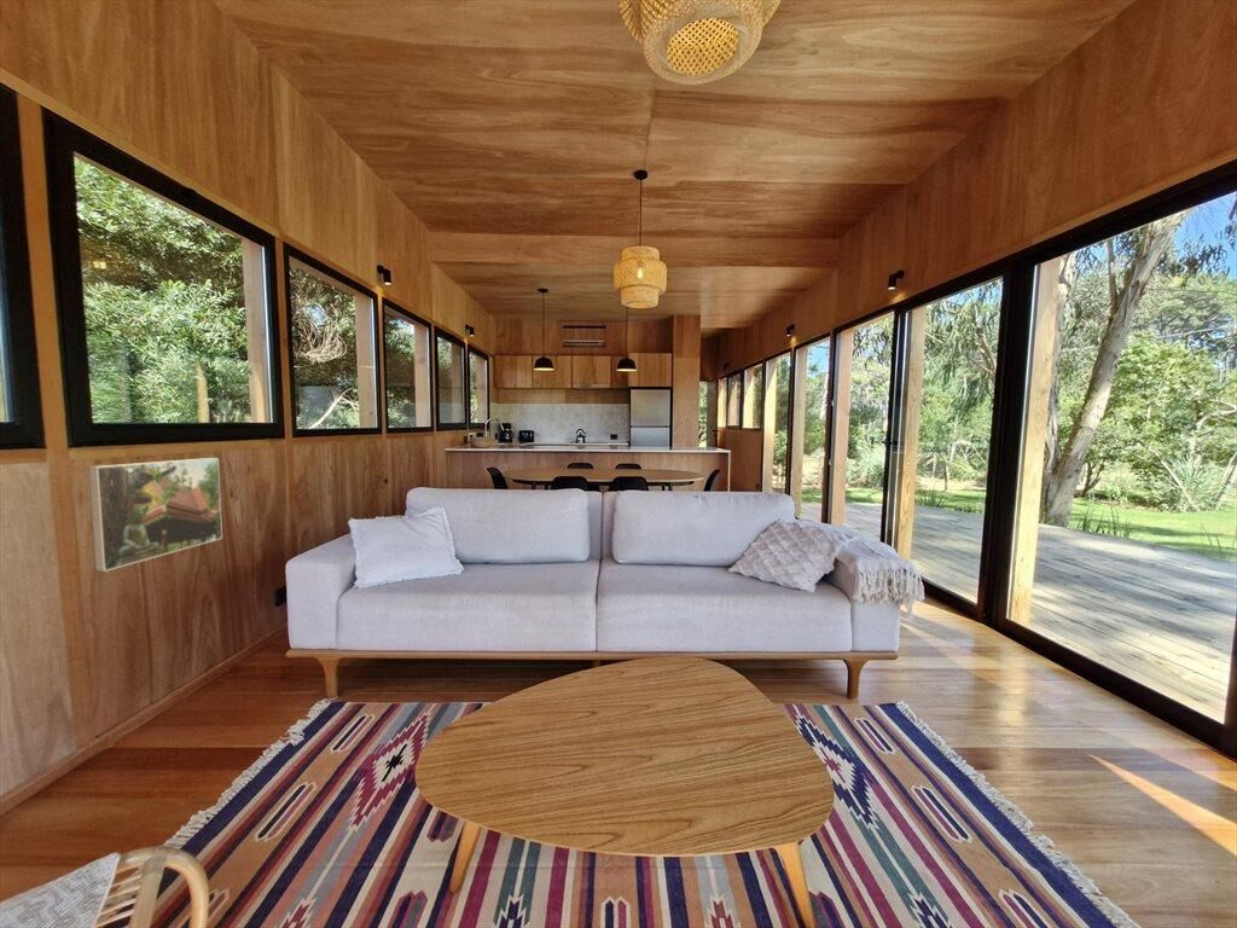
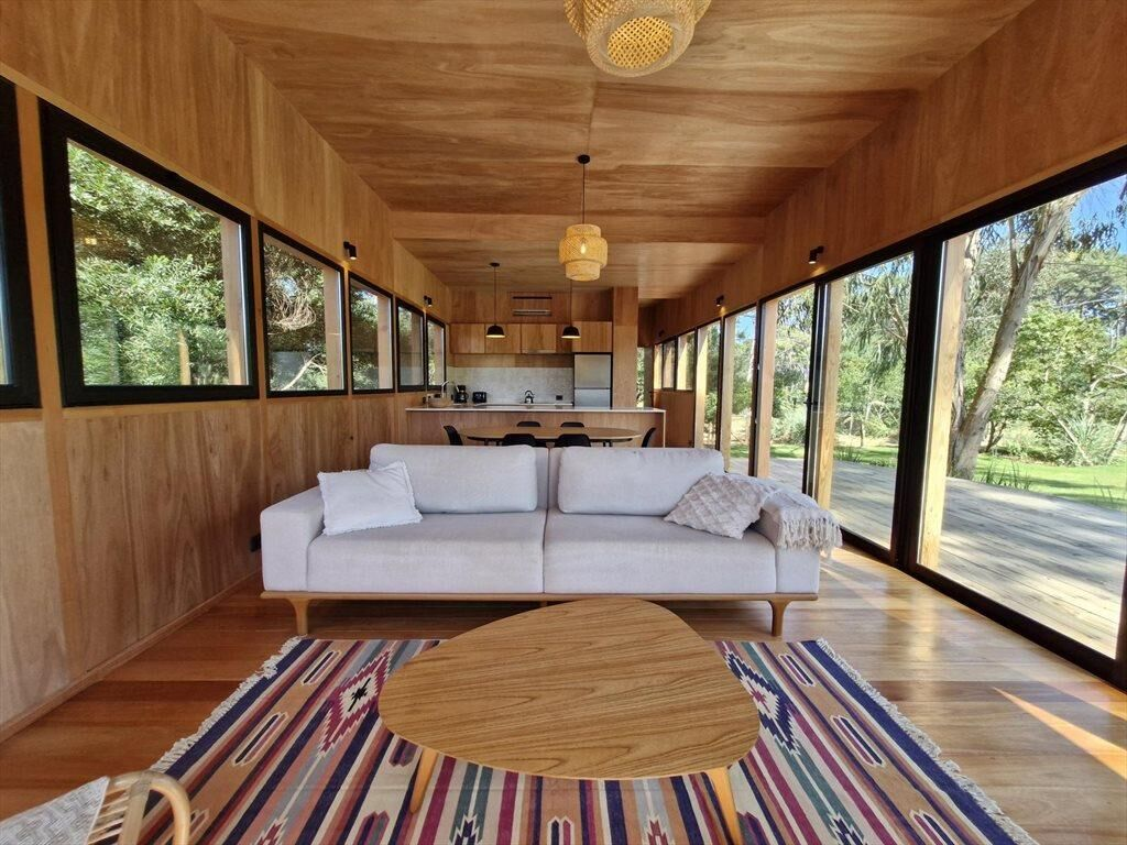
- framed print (164, 507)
